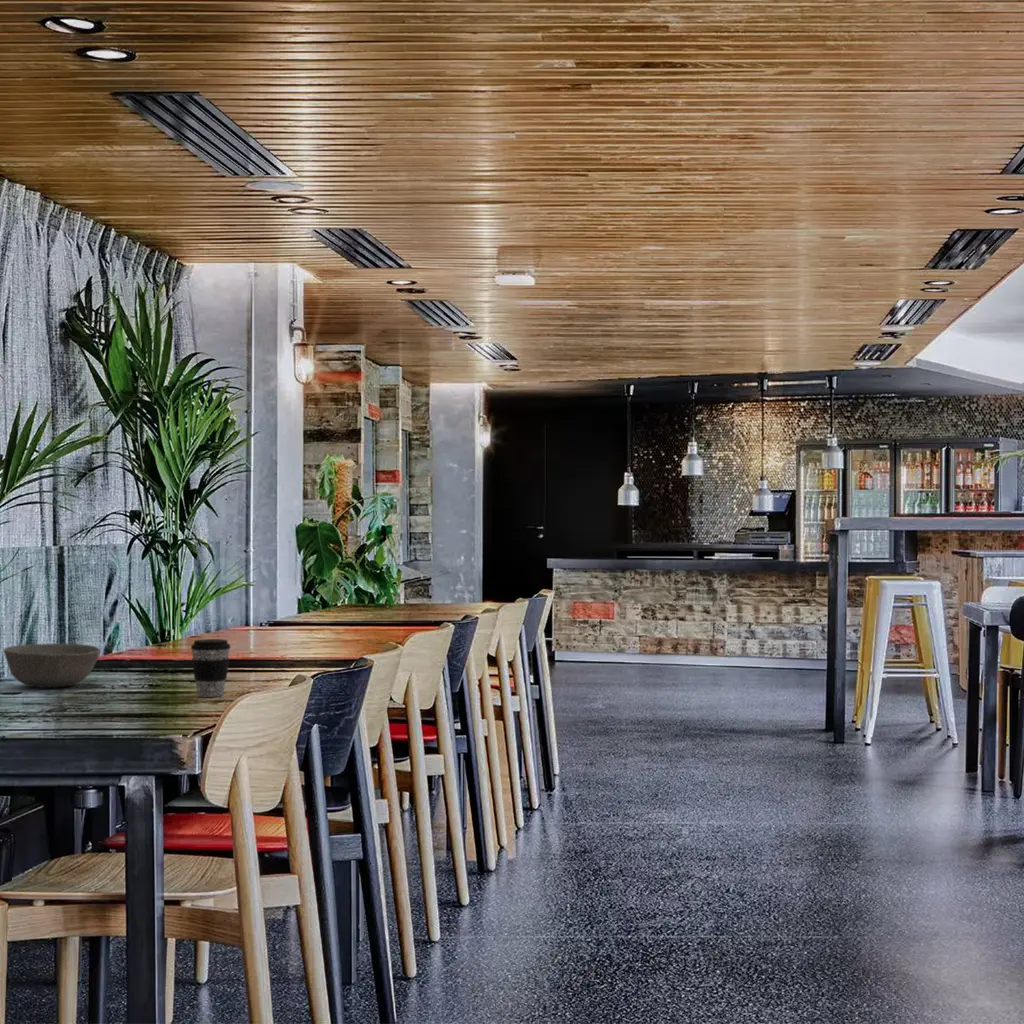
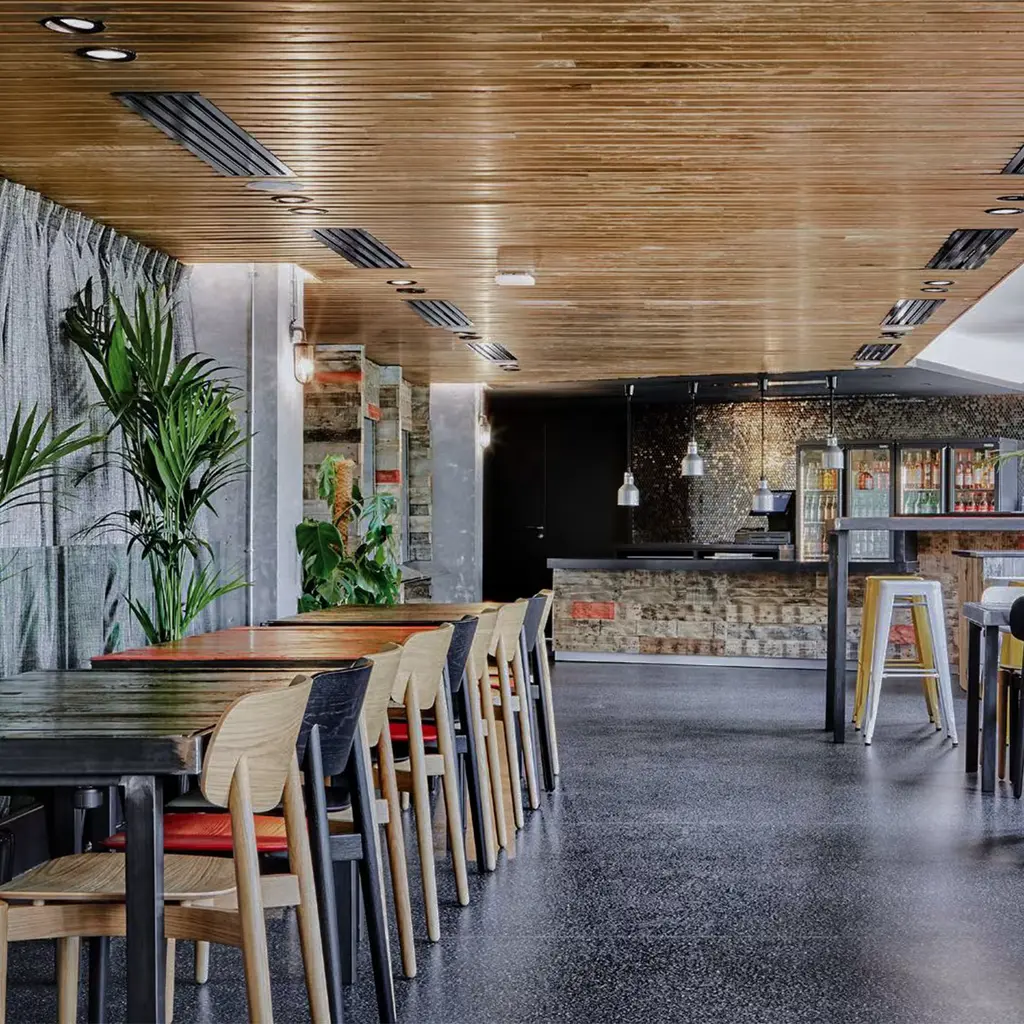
- coffee cup (210, 667)
- bowl (52, 666)
